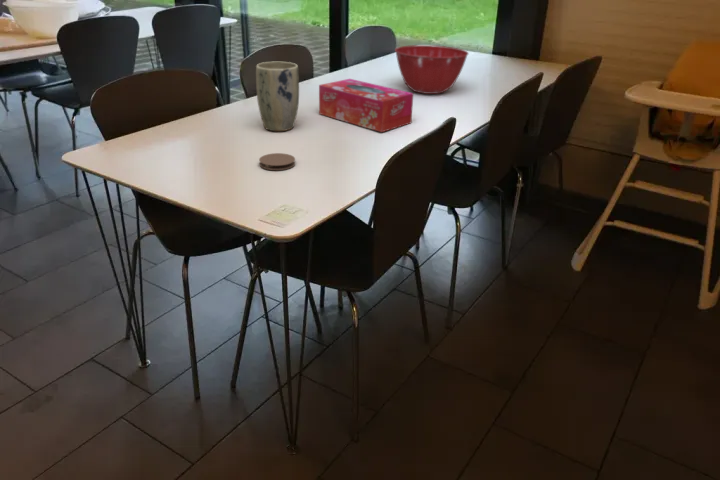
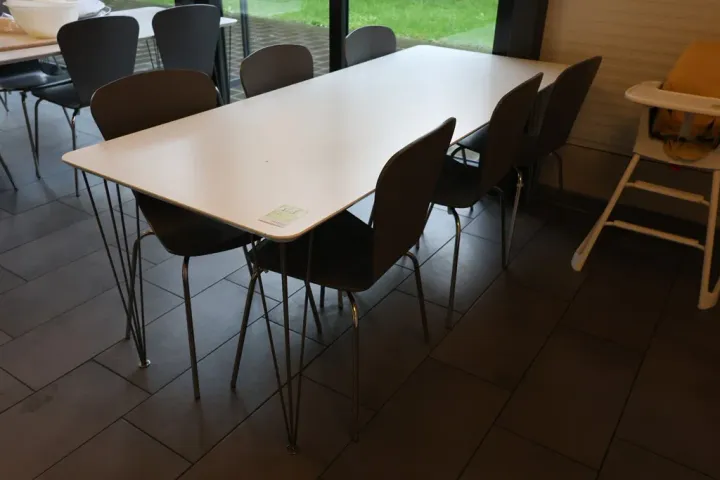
- coaster (277, 161)
- mixing bowl (430, 70)
- tissue box (364, 103)
- plant pot (278, 97)
